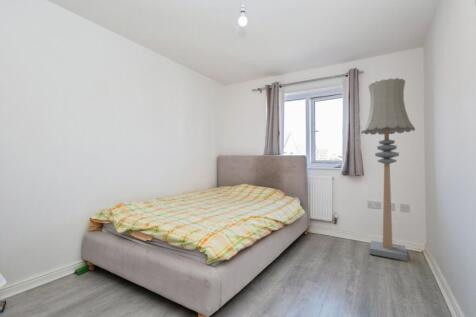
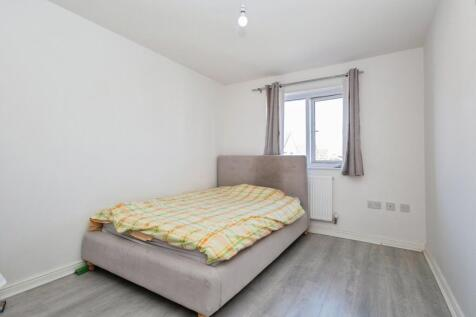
- floor lamp (386, 166)
